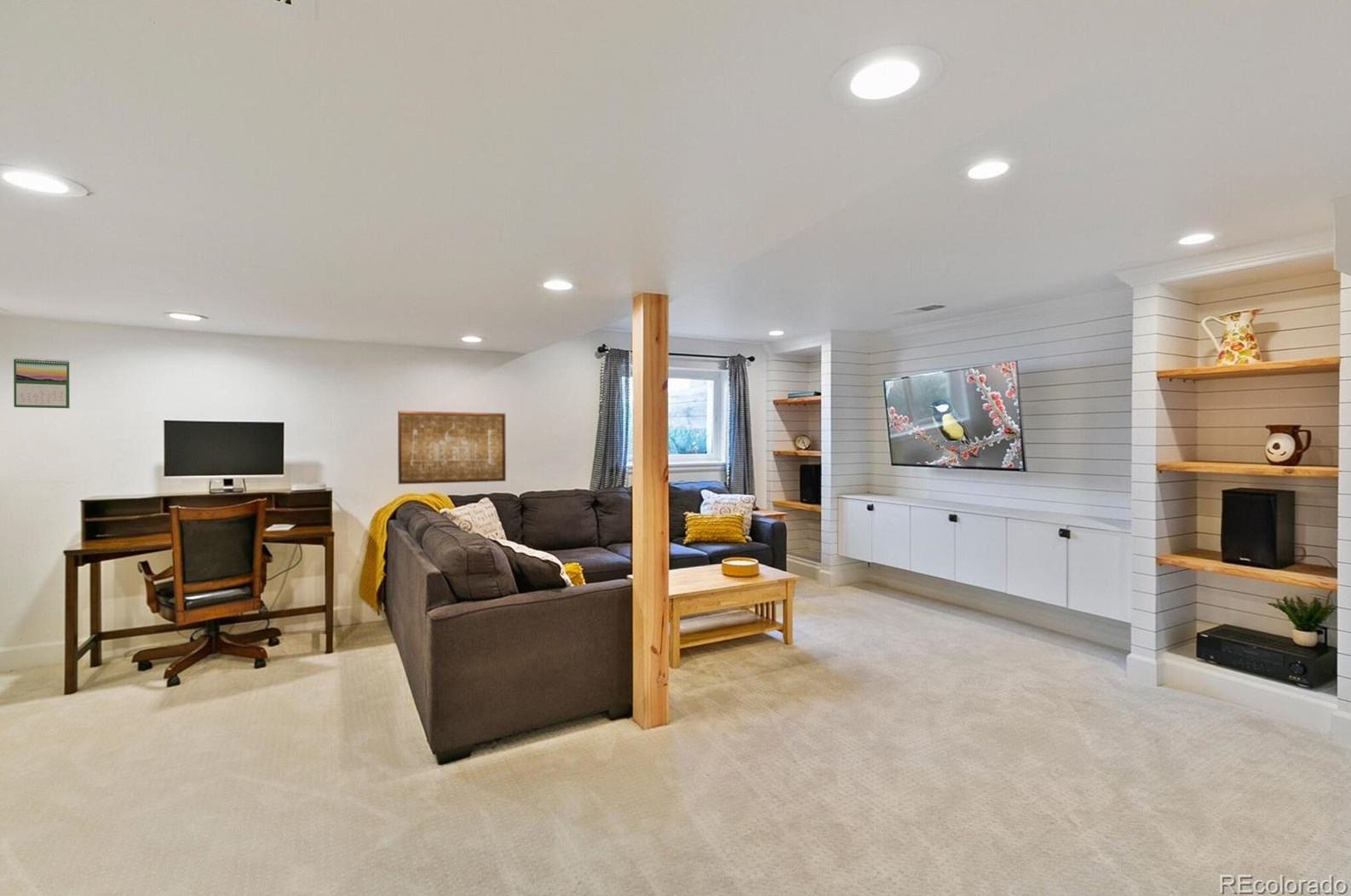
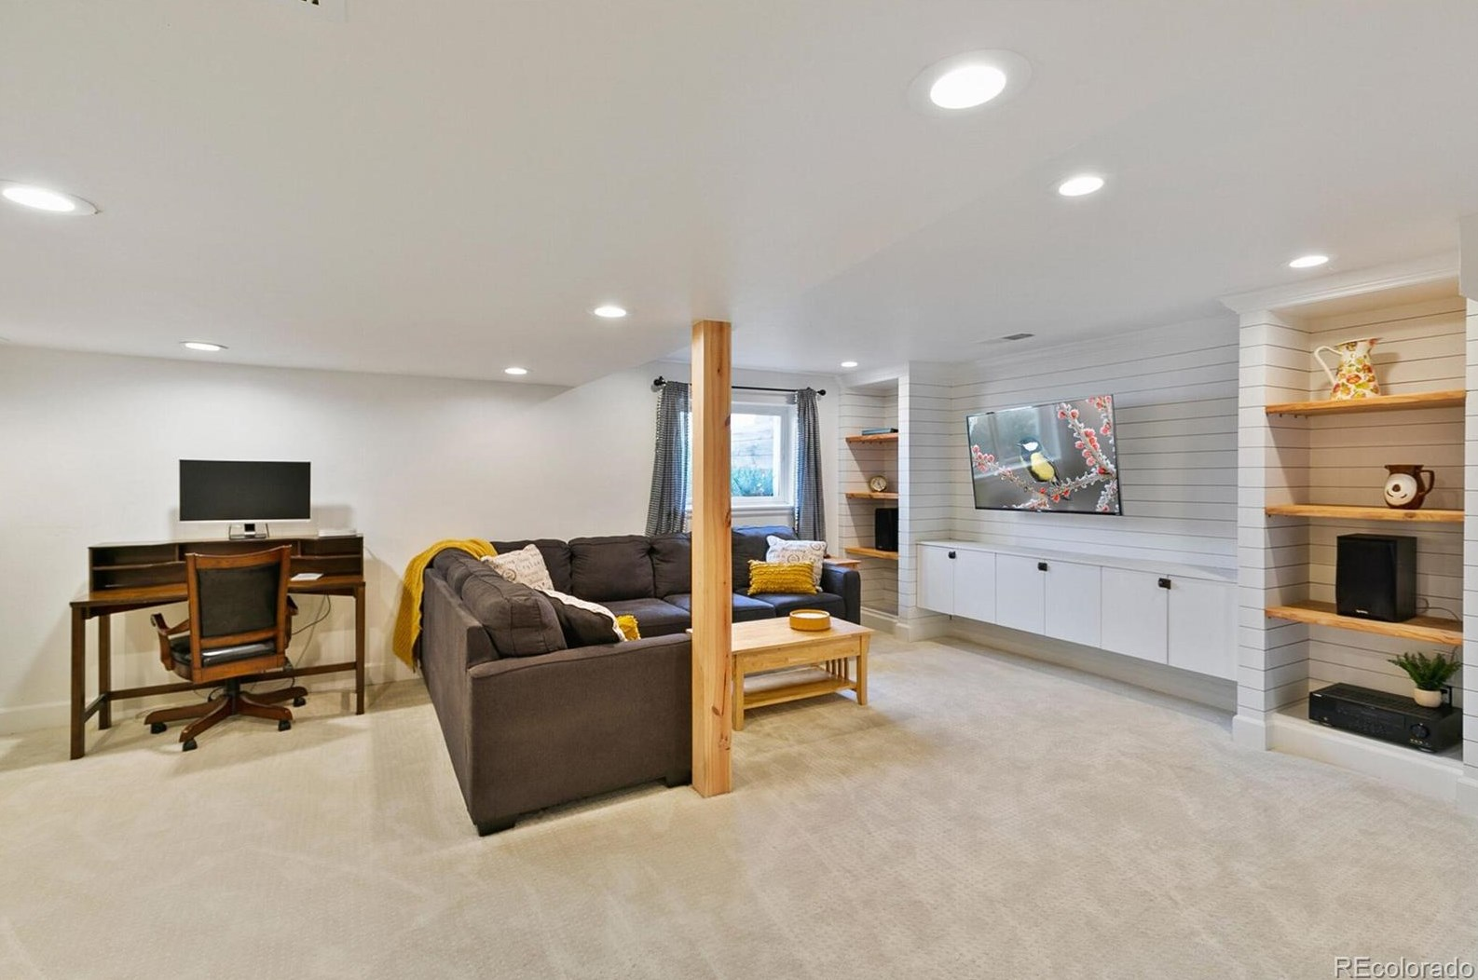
- calendar (42, 382)
- wall art (453, 447)
